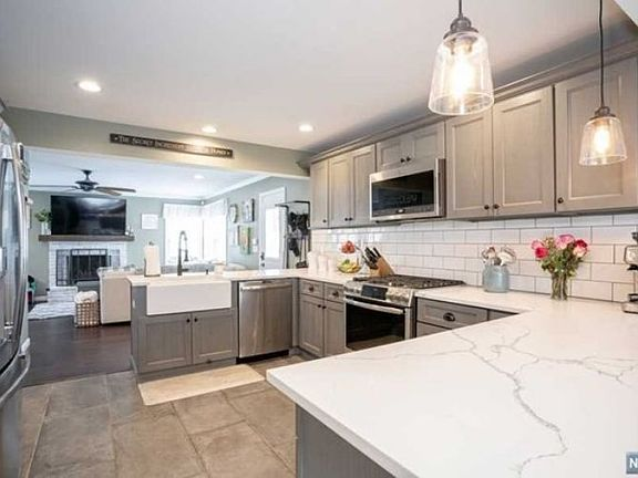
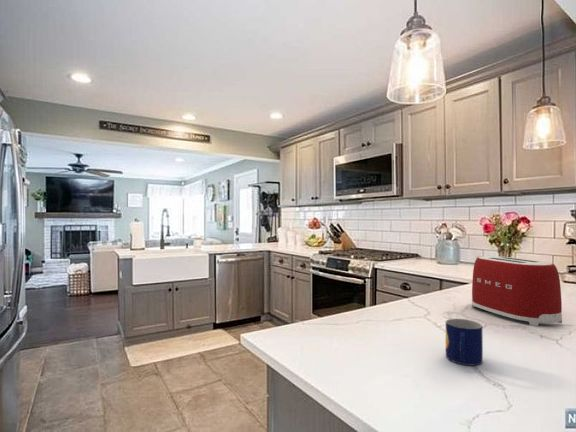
+ mug (463, 343)
+ toaster (511, 286)
